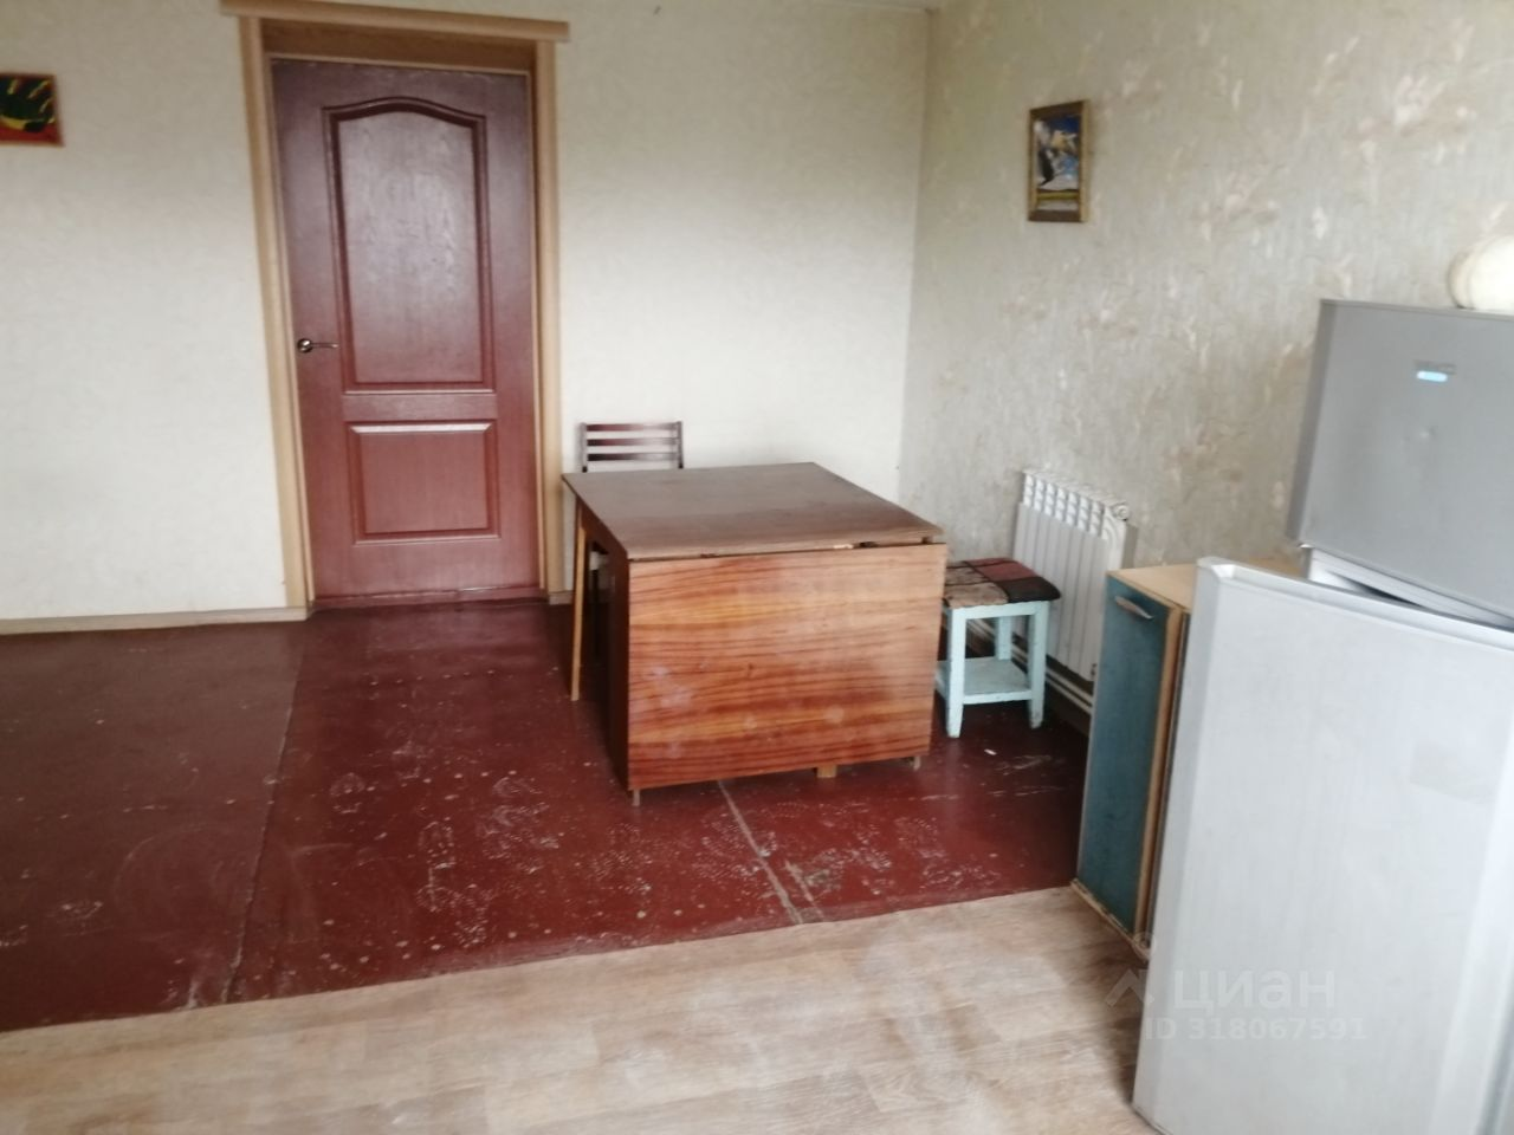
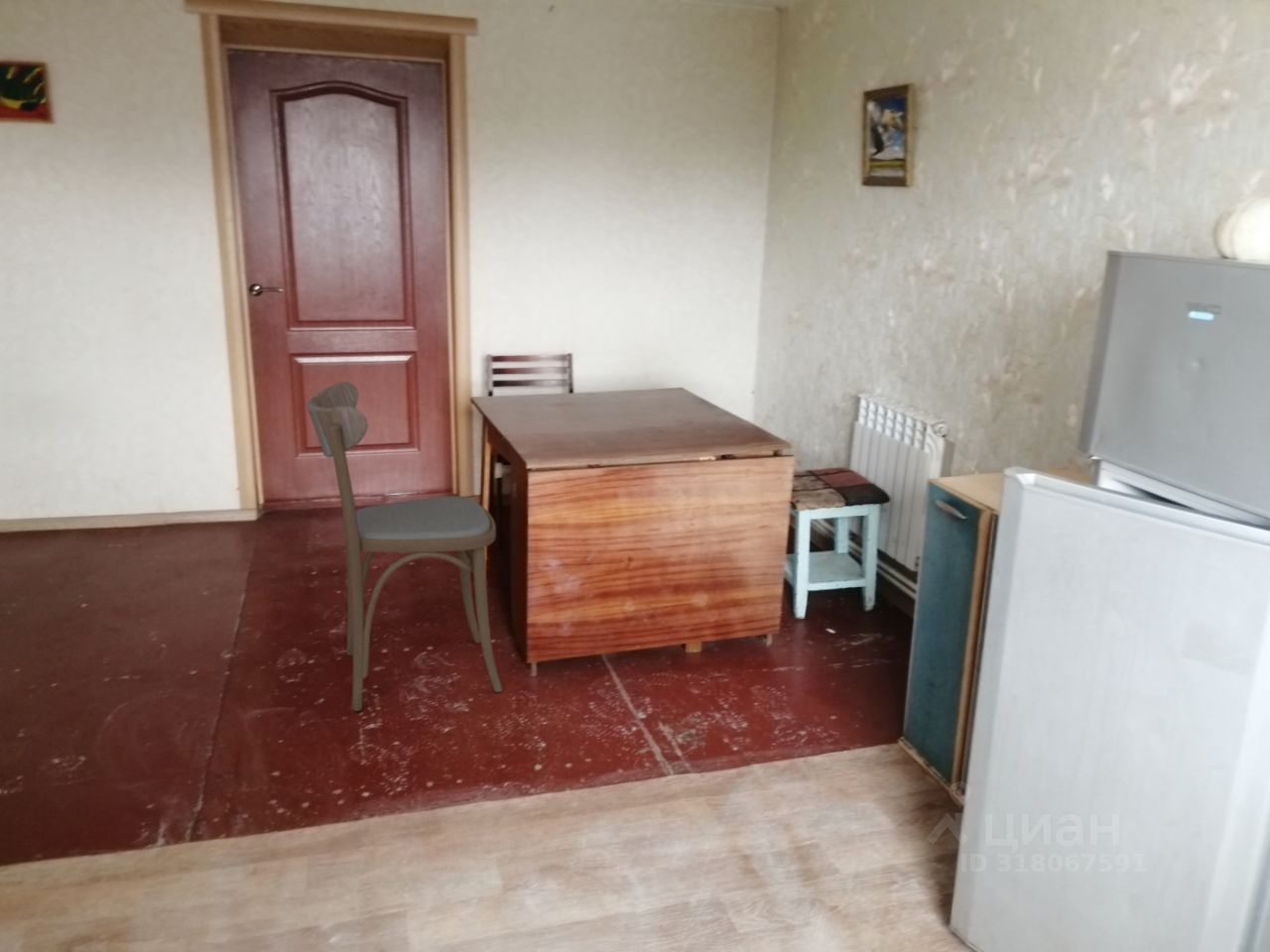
+ dining chair (406, 537)
